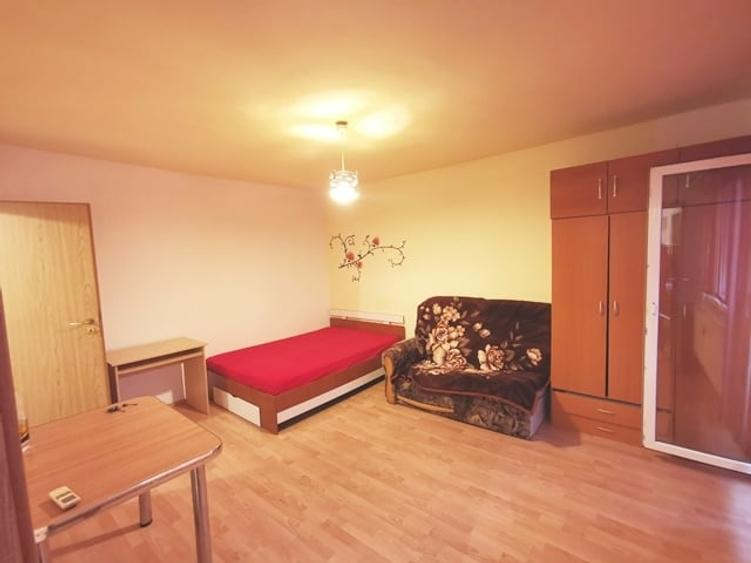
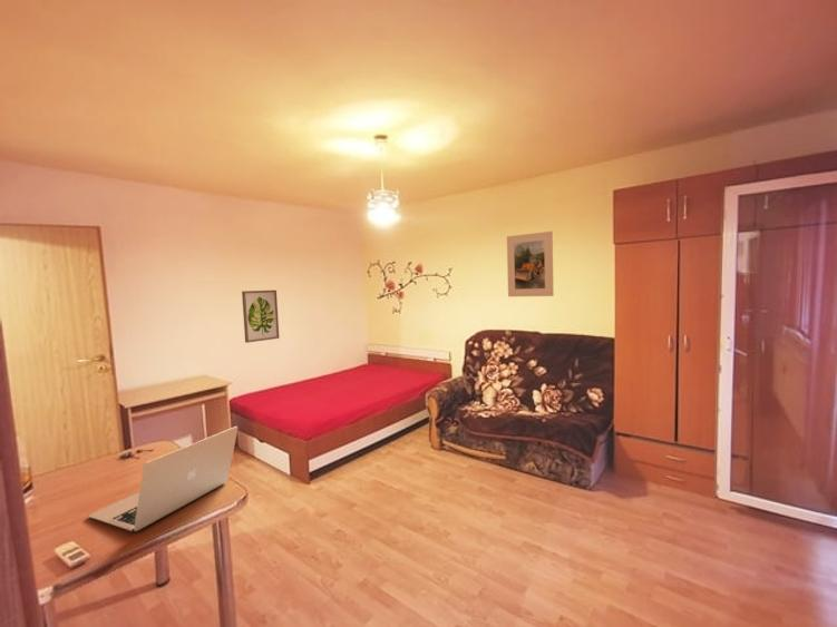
+ laptop (167, 469)
+ wall art (261, 315)
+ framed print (529, 265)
